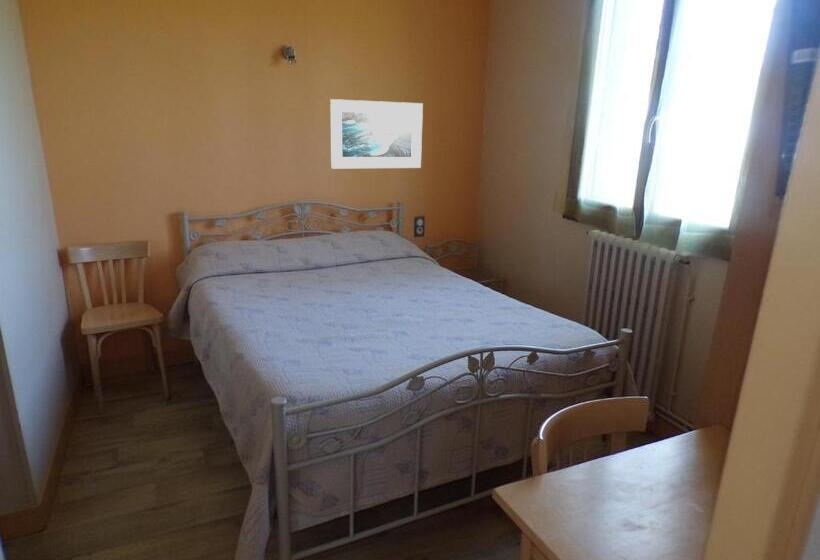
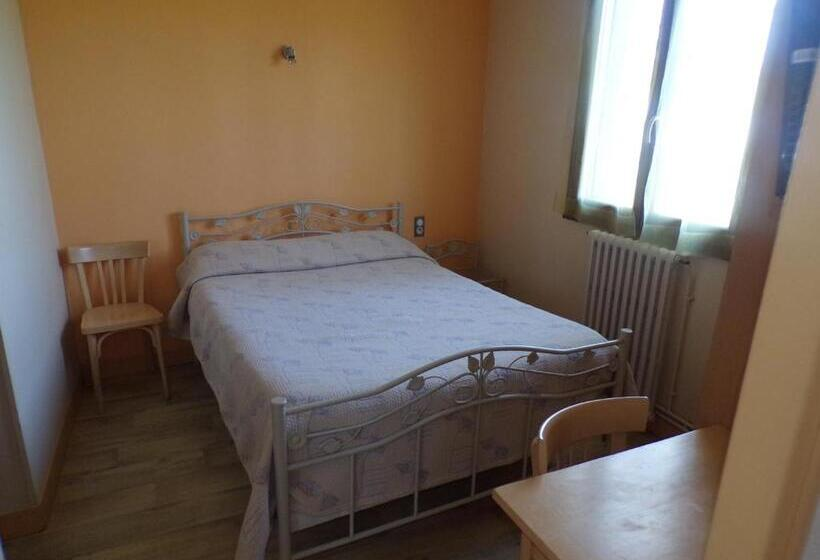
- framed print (377, 135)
